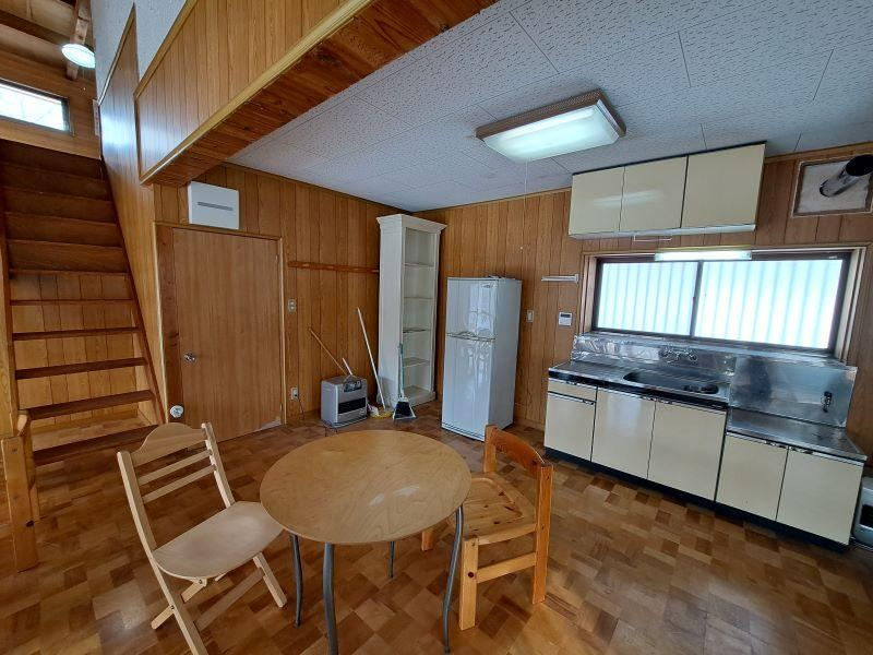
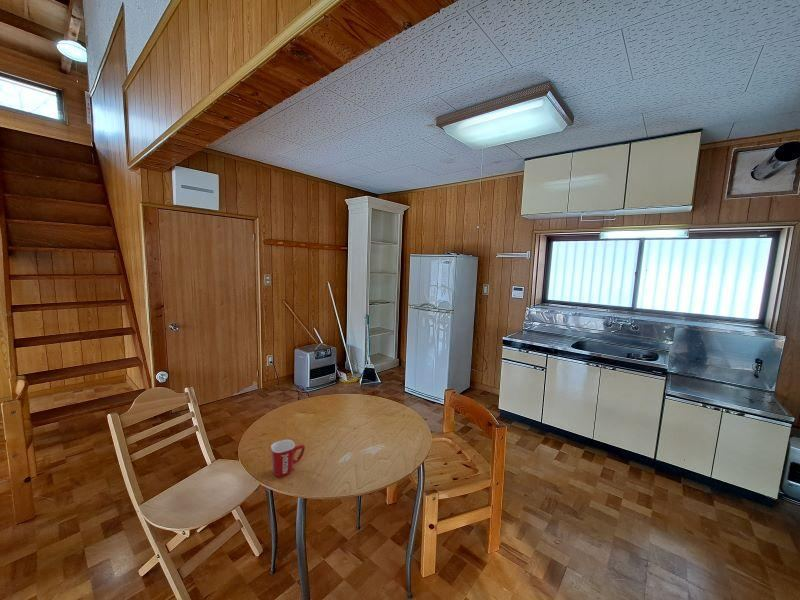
+ mug (288, 456)
